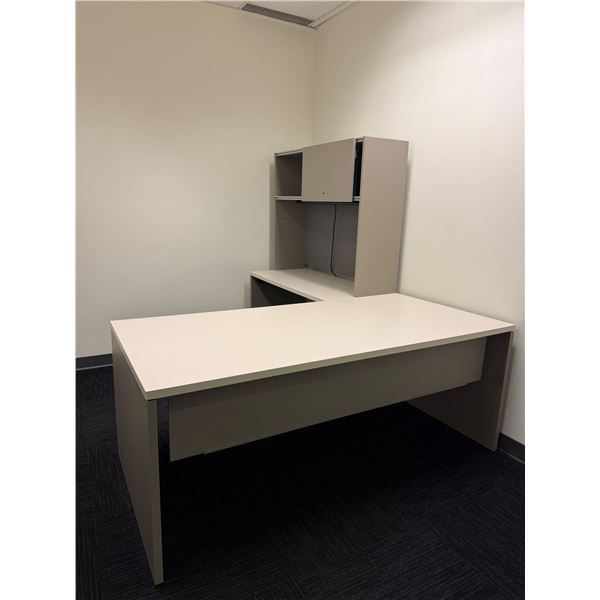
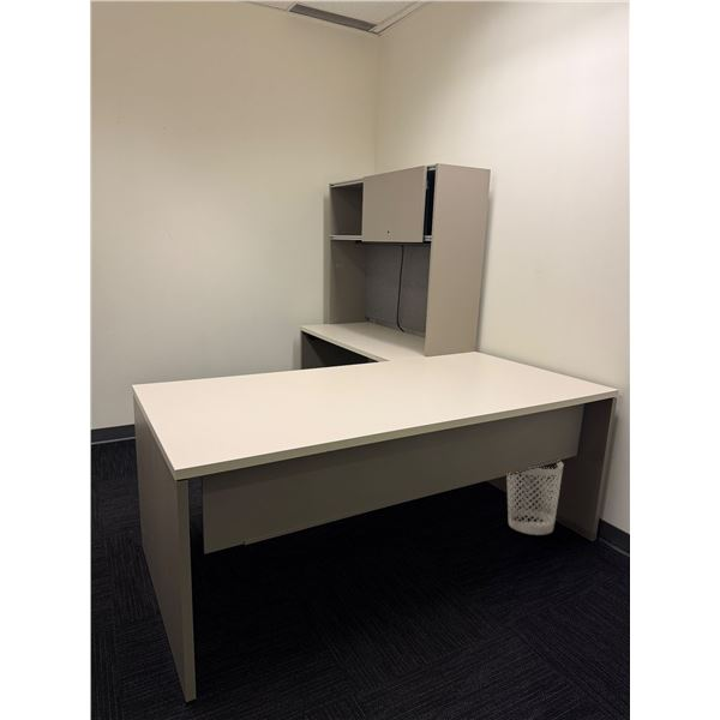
+ wastebasket (533, 493)
